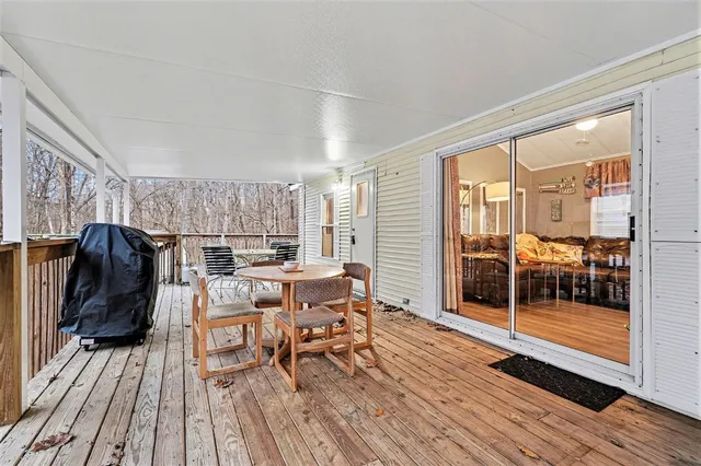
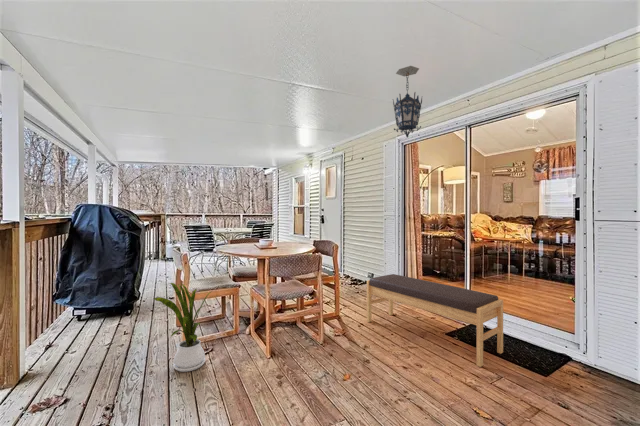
+ hanging lantern (407, 104)
+ house plant (186, 321)
+ bench (426, 309)
